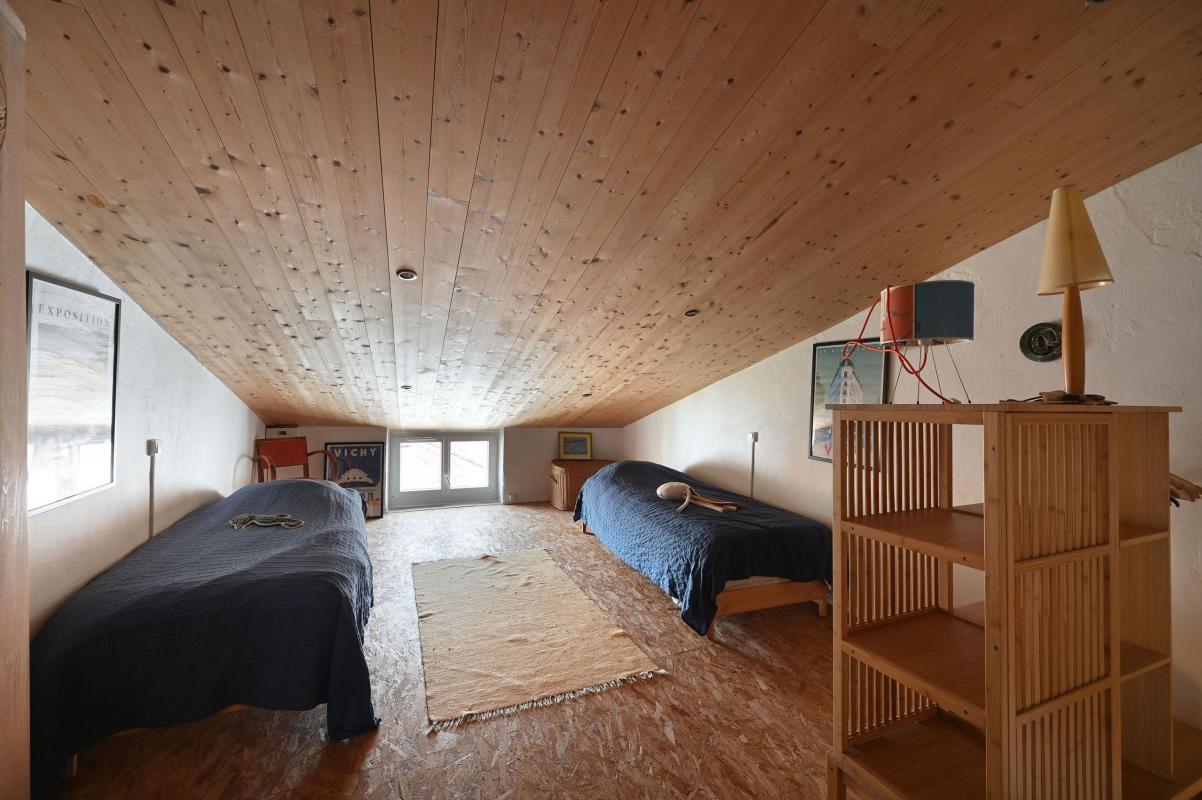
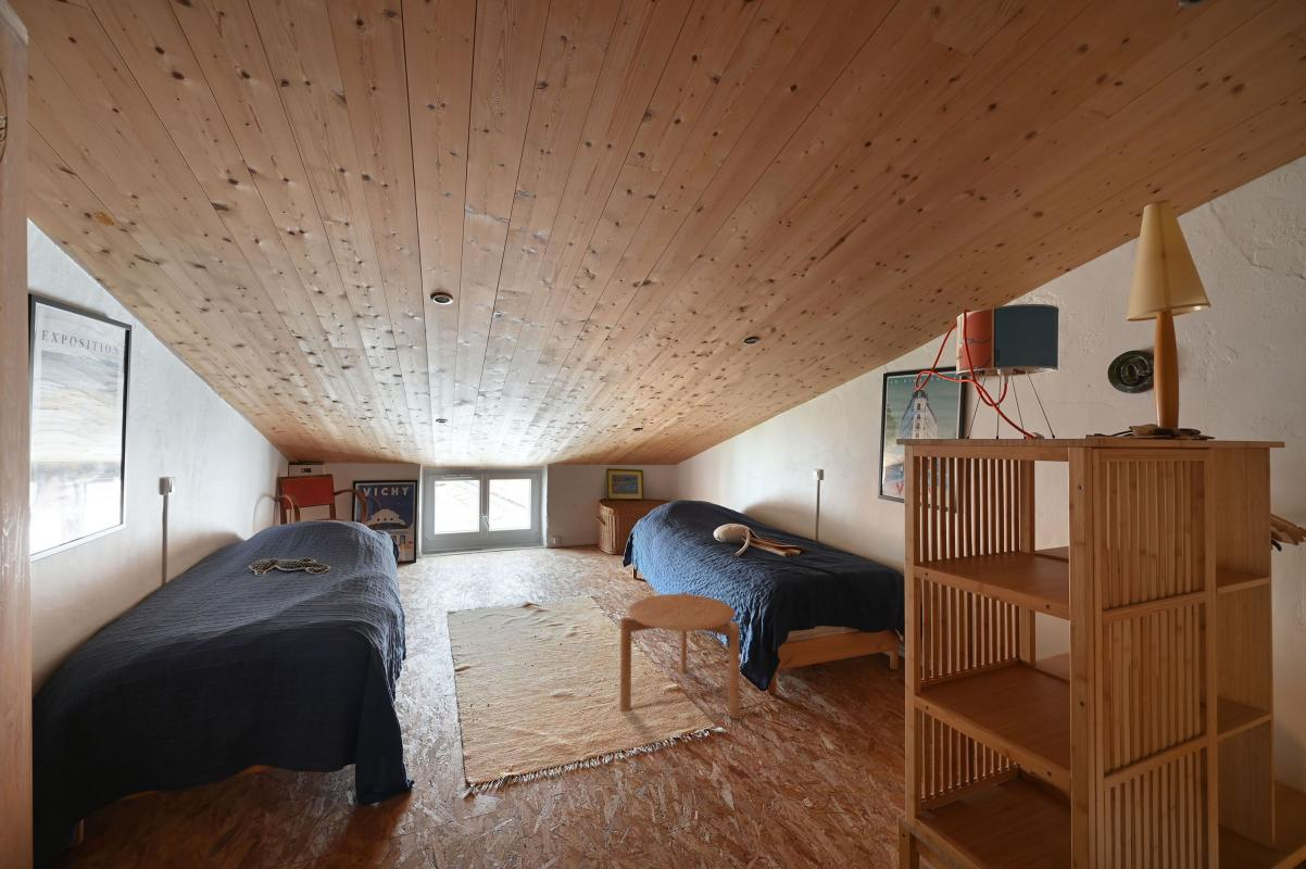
+ side table (686, 654)
